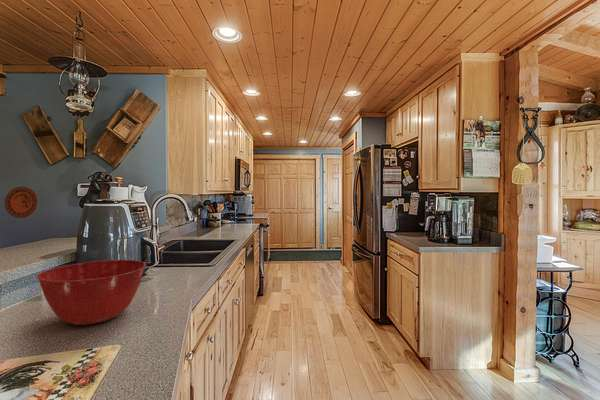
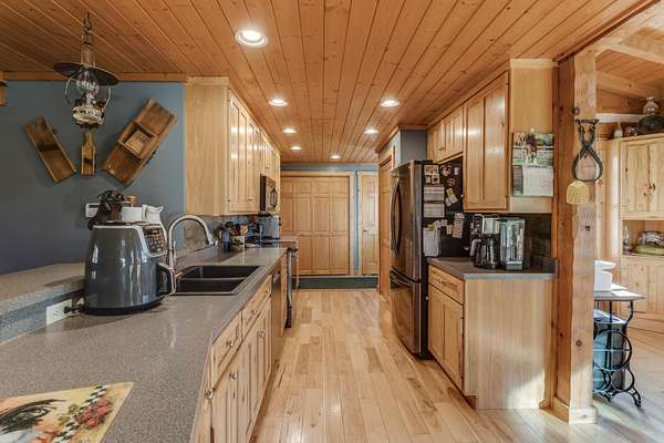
- decorative plate (21, 202)
- mixing bowl (95, 292)
